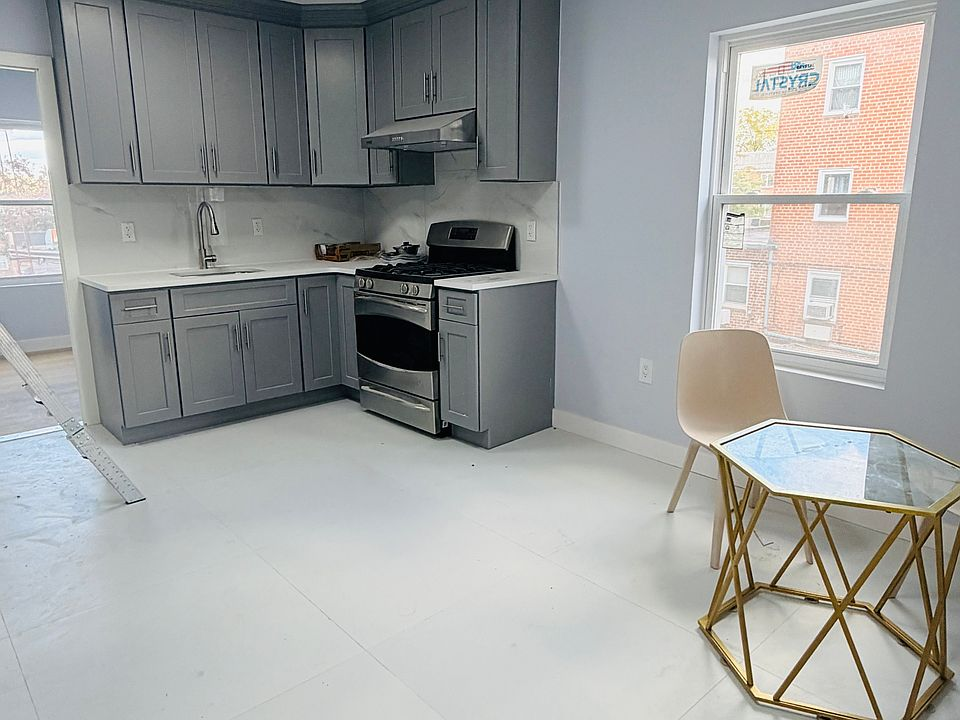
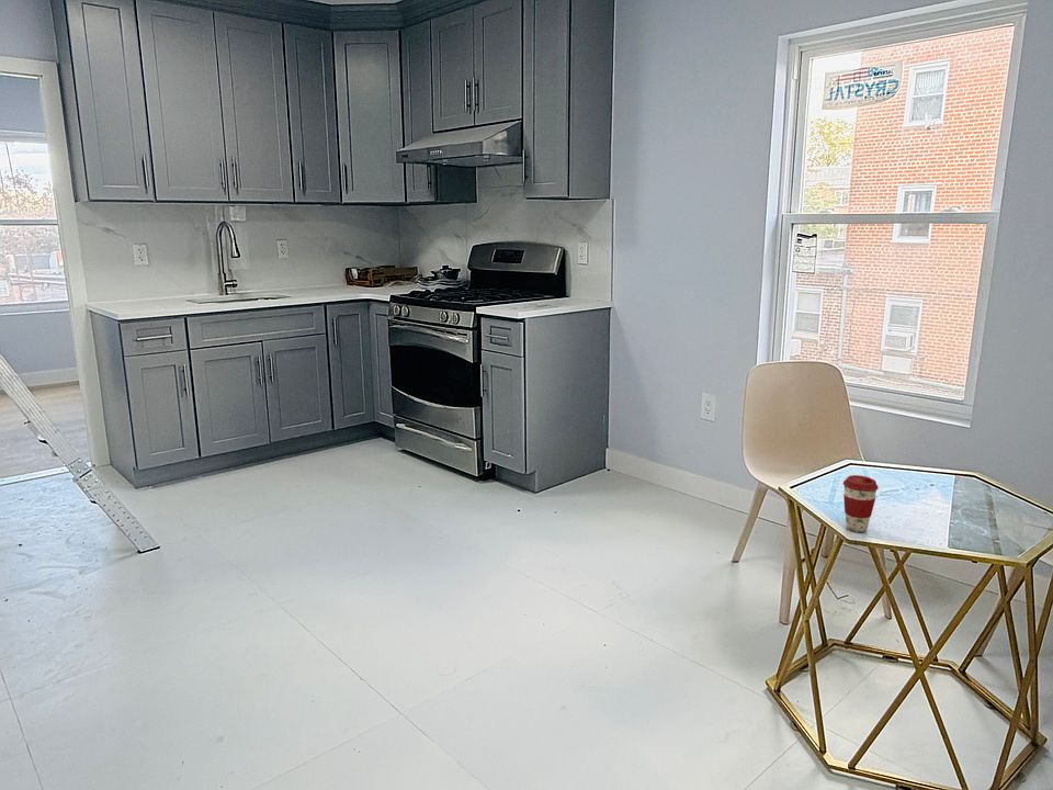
+ coffee cup (858, 504)
